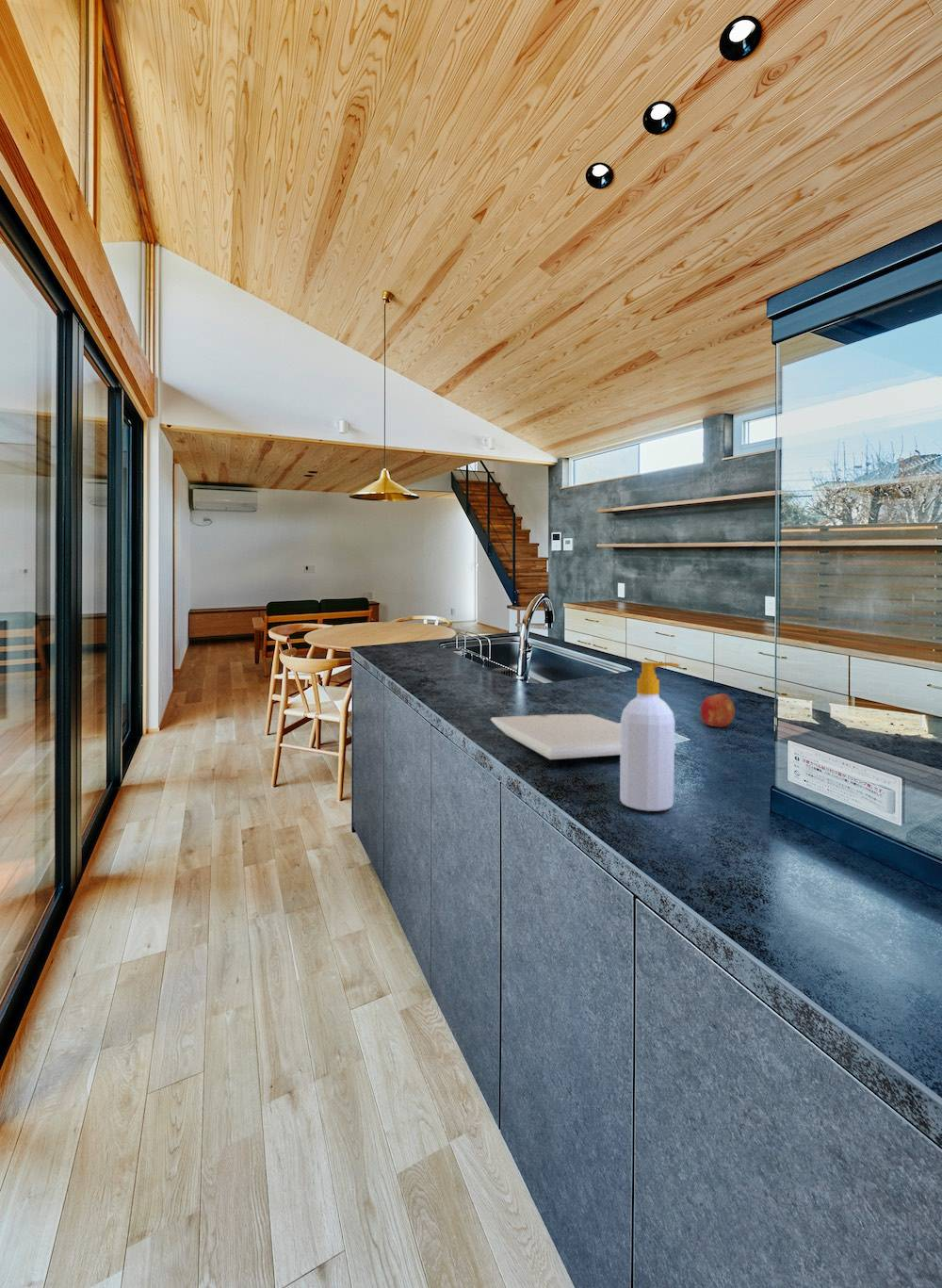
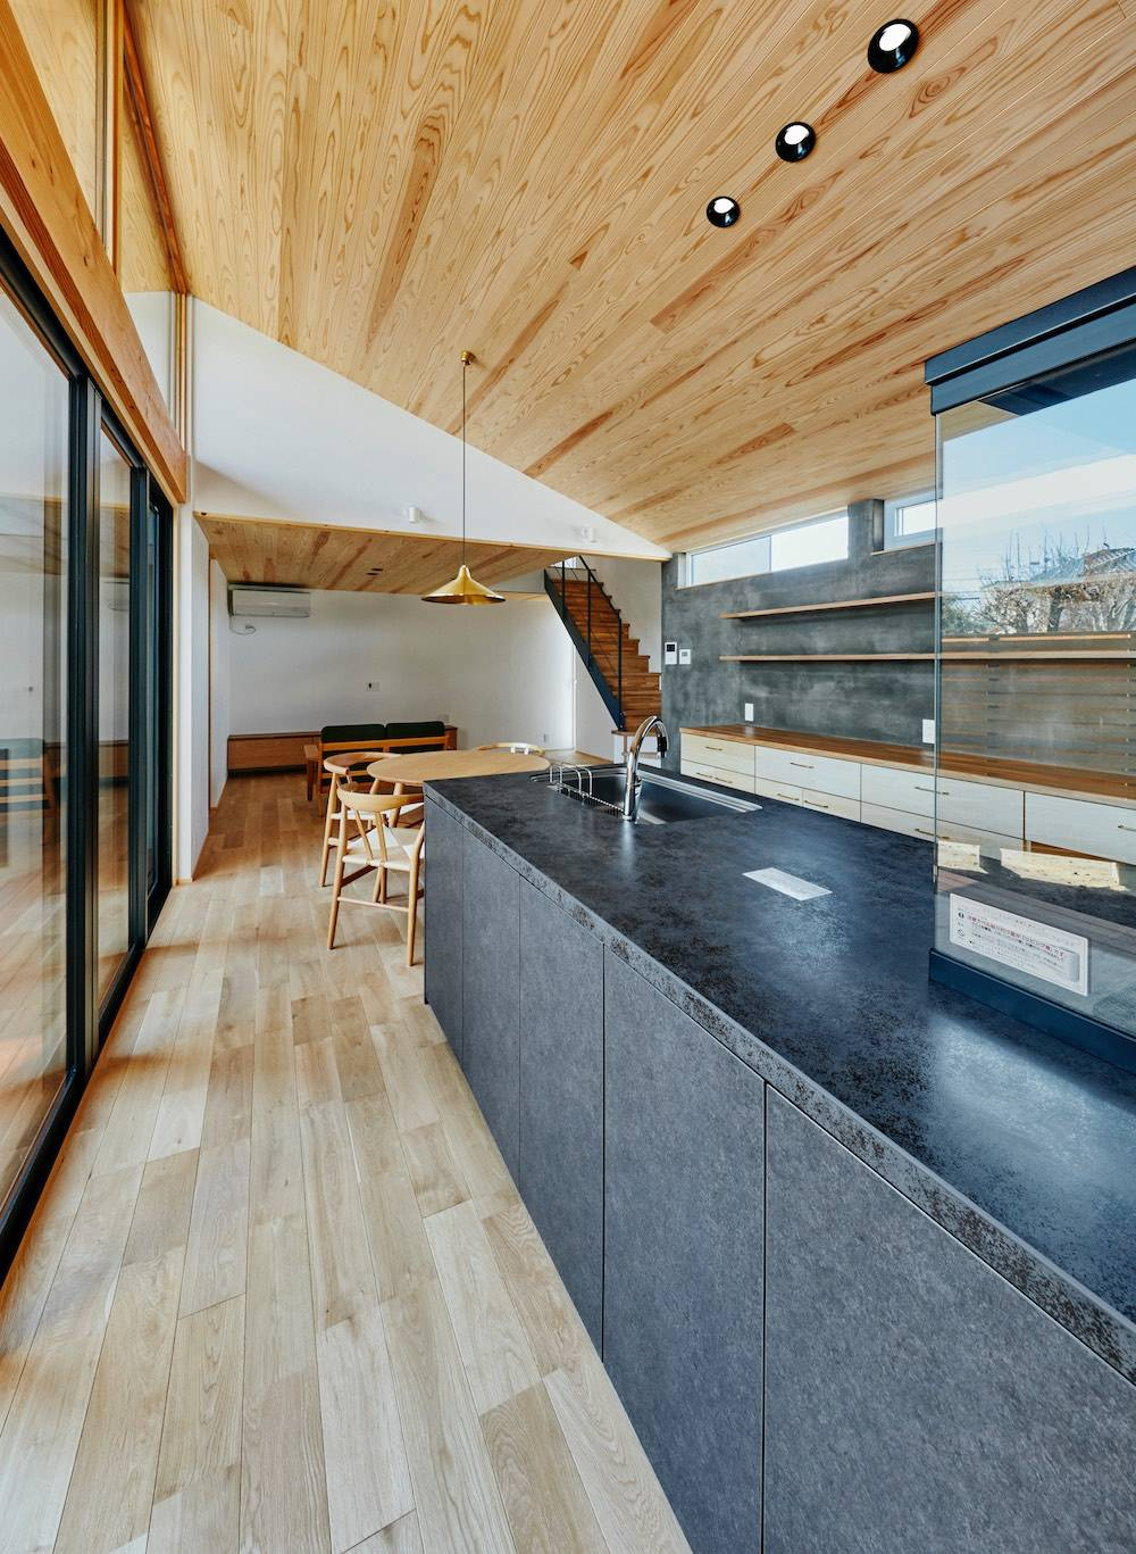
- soap bottle (649, 733)
- fruit (717, 709)
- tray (572, 732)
